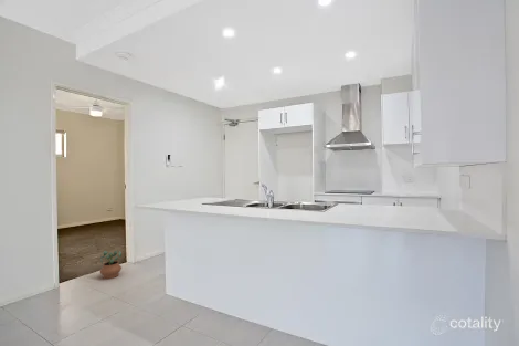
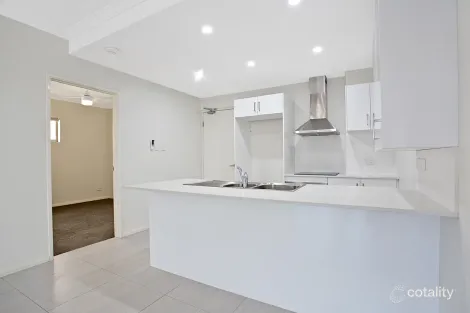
- potted plant (108, 262)
